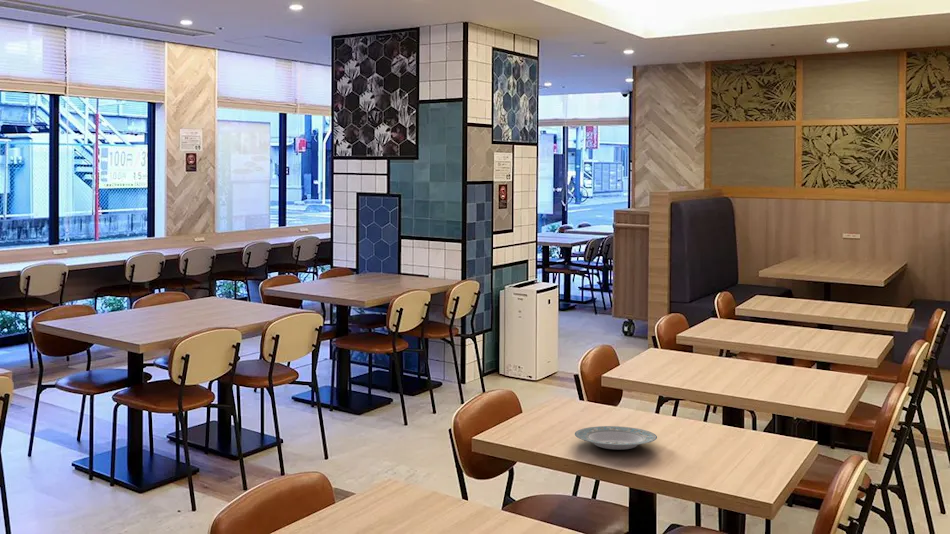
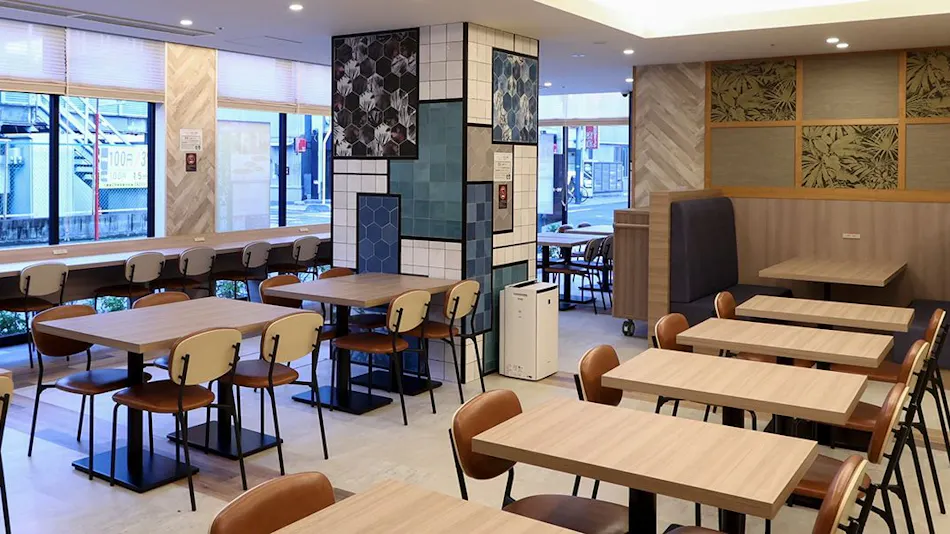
- plate (615, 440)
